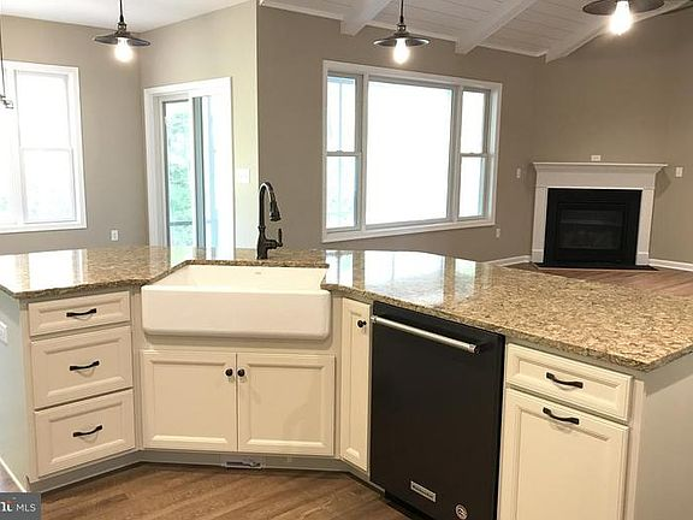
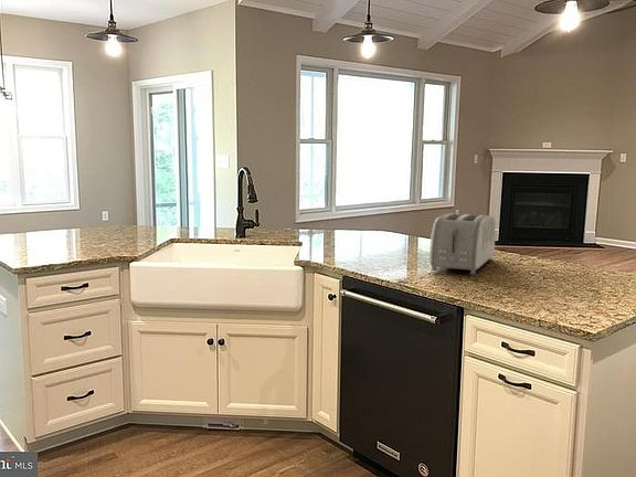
+ toaster (463, 240)
